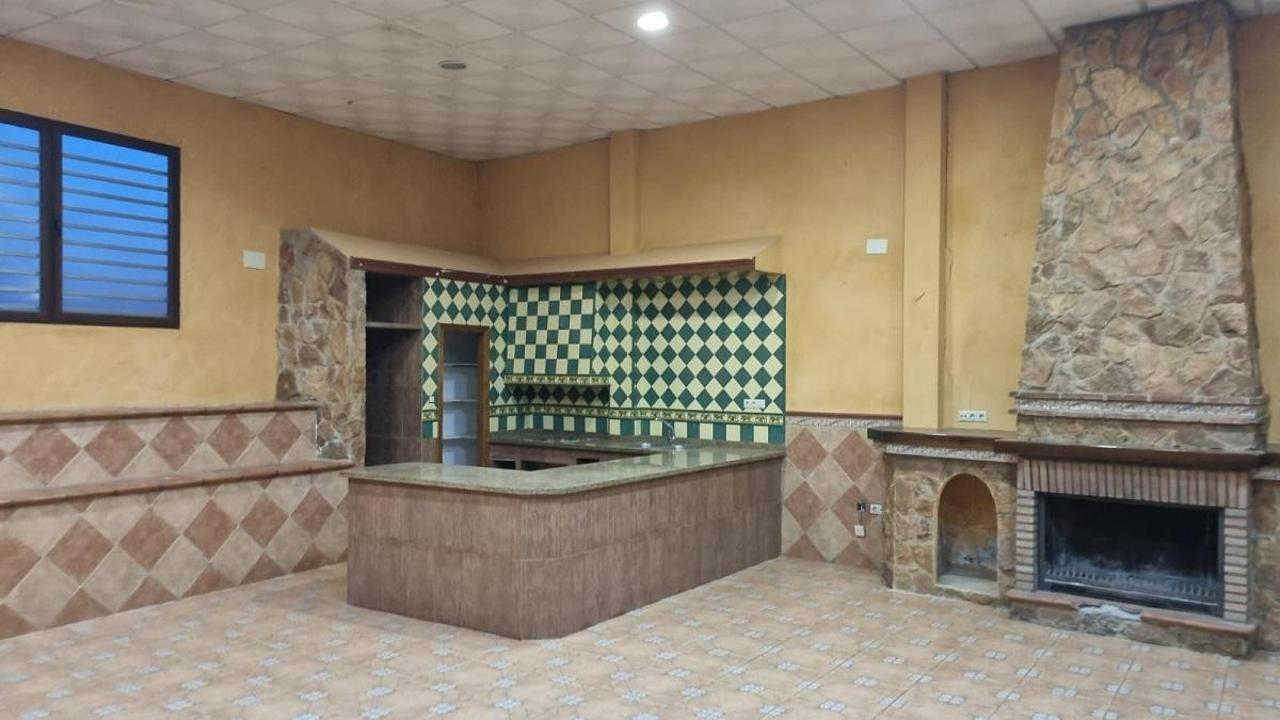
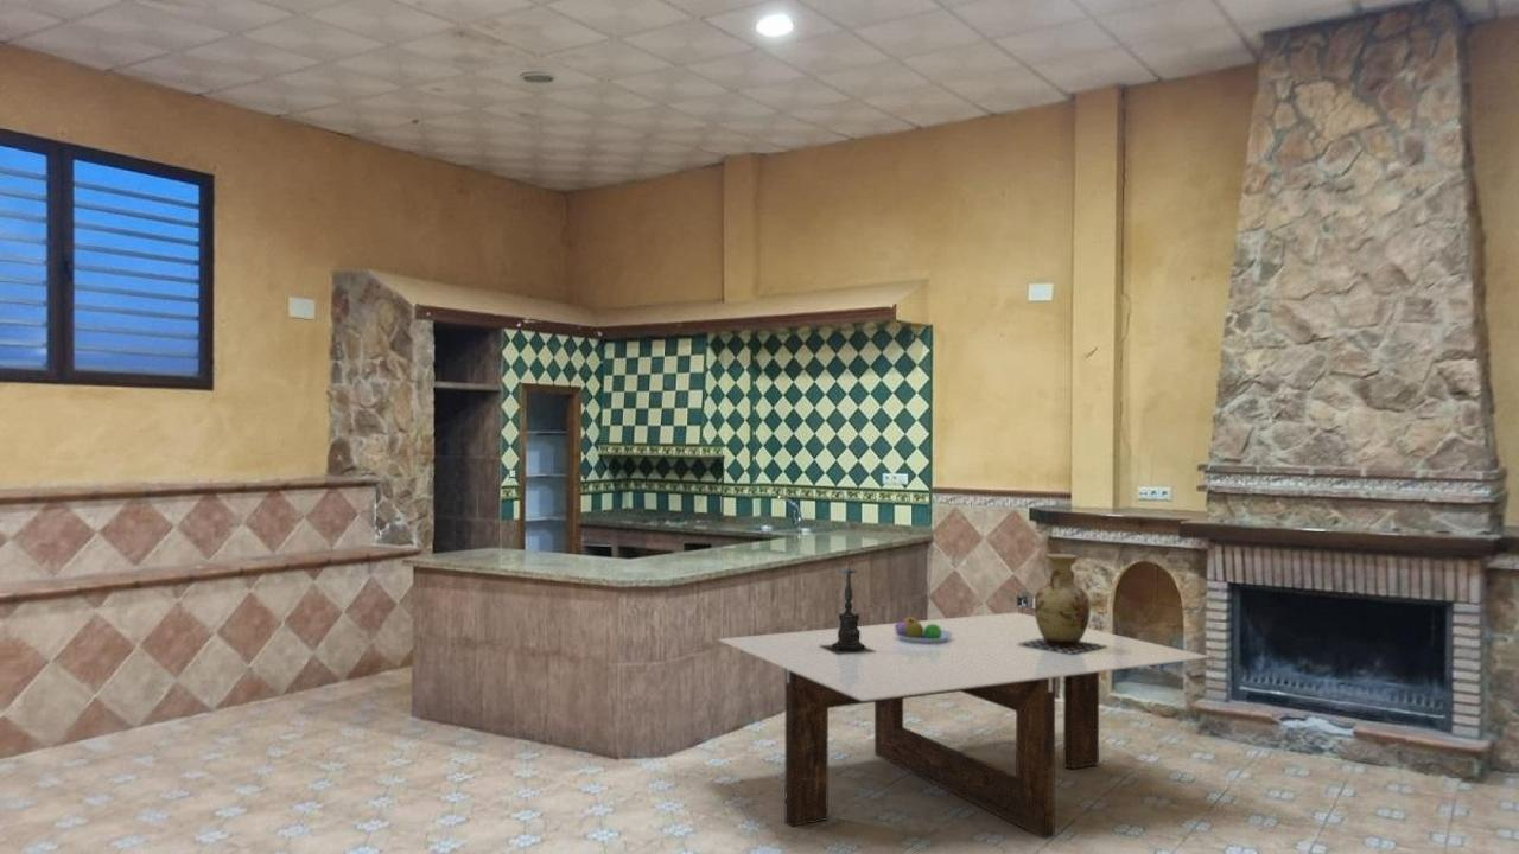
+ vase (1062, 600)
+ fruit bowl (922, 627)
+ candle holder (847, 601)
+ dining table (953, 692)
